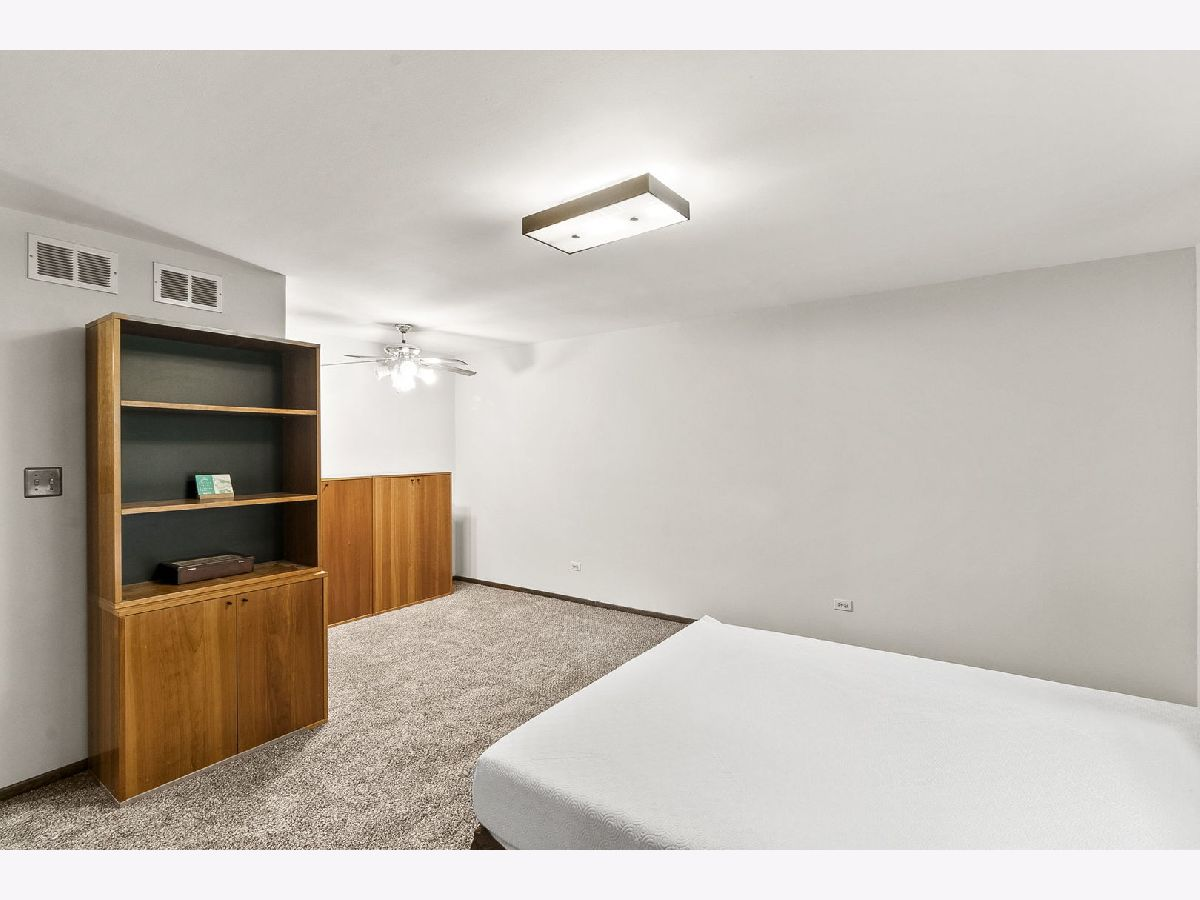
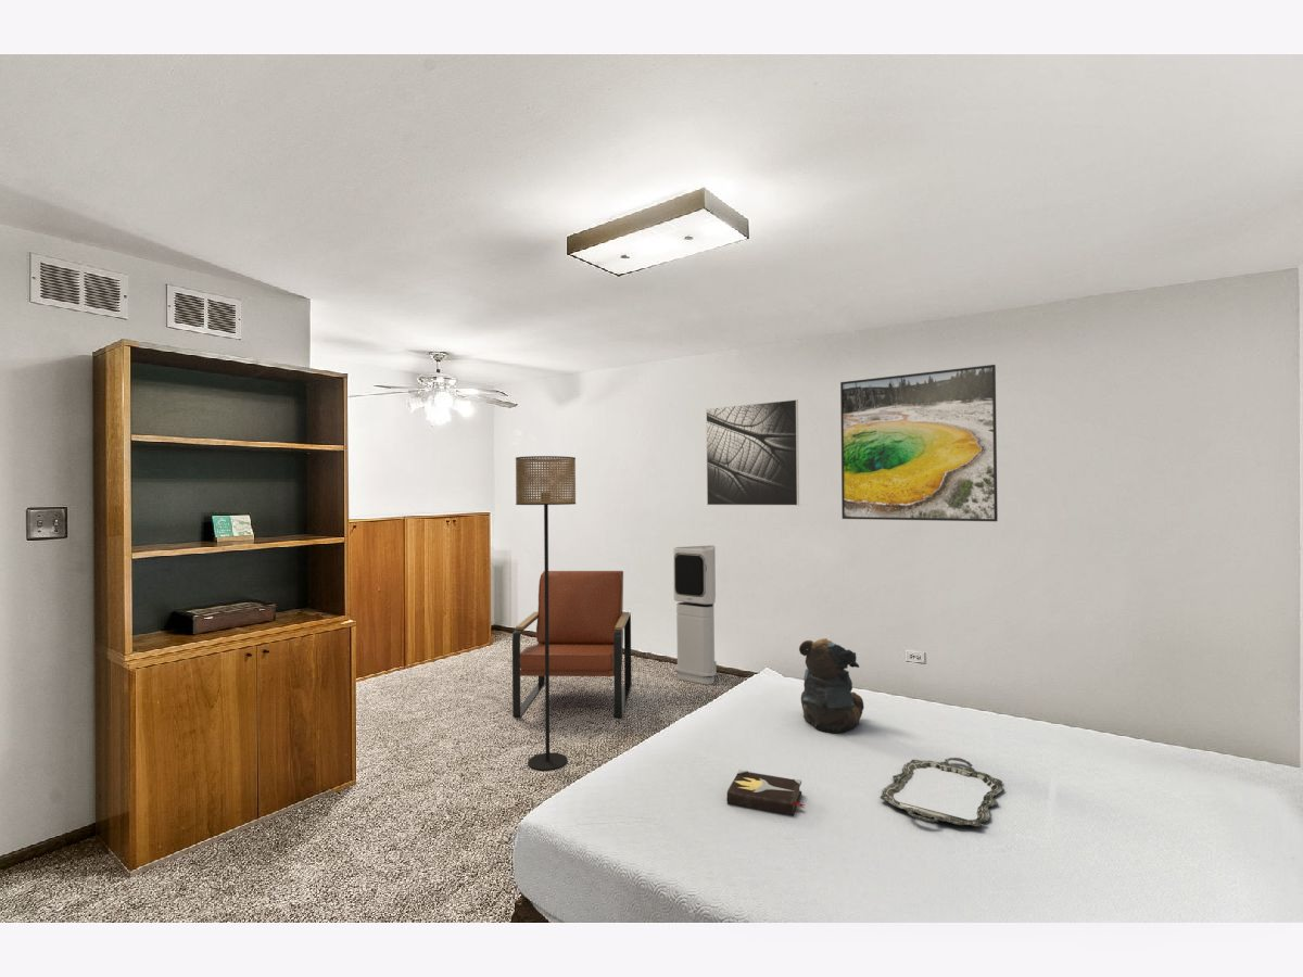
+ air purifier (701, 611)
+ floor lamp (546, 609)
+ serving tray (945, 771)
+ teddy bear (826, 680)
+ hardback book (764, 791)
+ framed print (913, 446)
+ armchair (575, 638)
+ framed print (750, 455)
